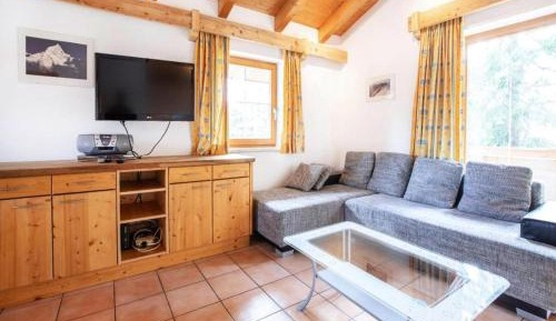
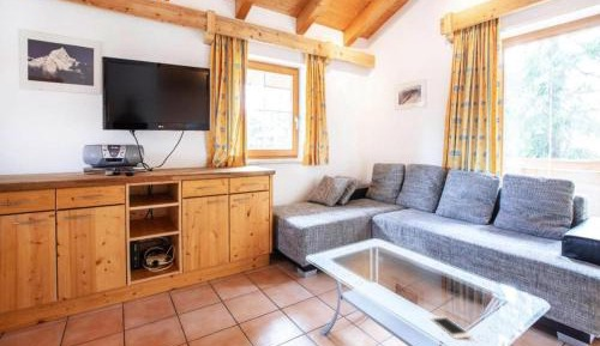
+ cell phone (449, 327)
